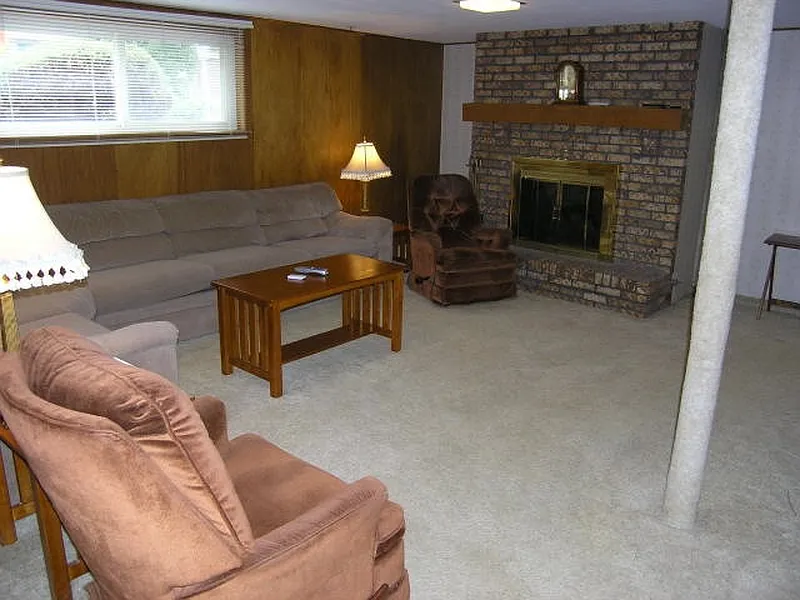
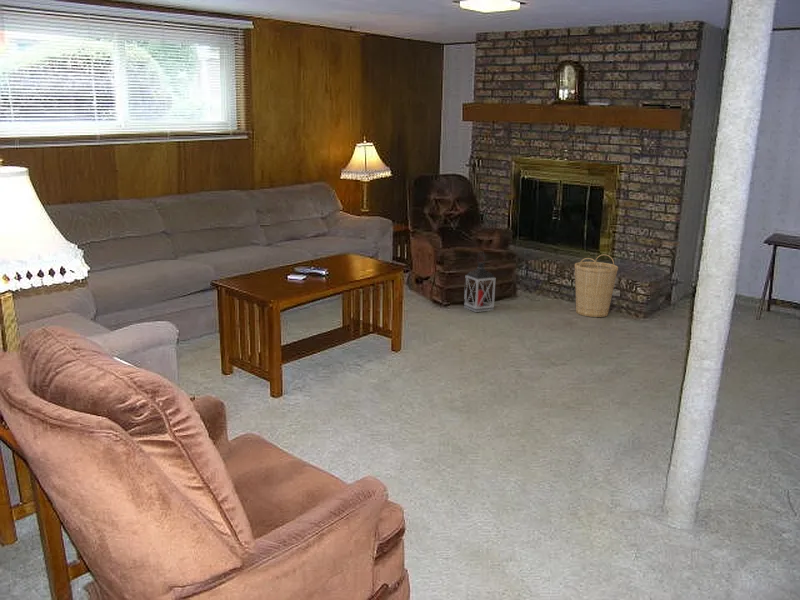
+ lantern (480, 280)
+ basket (594, 284)
